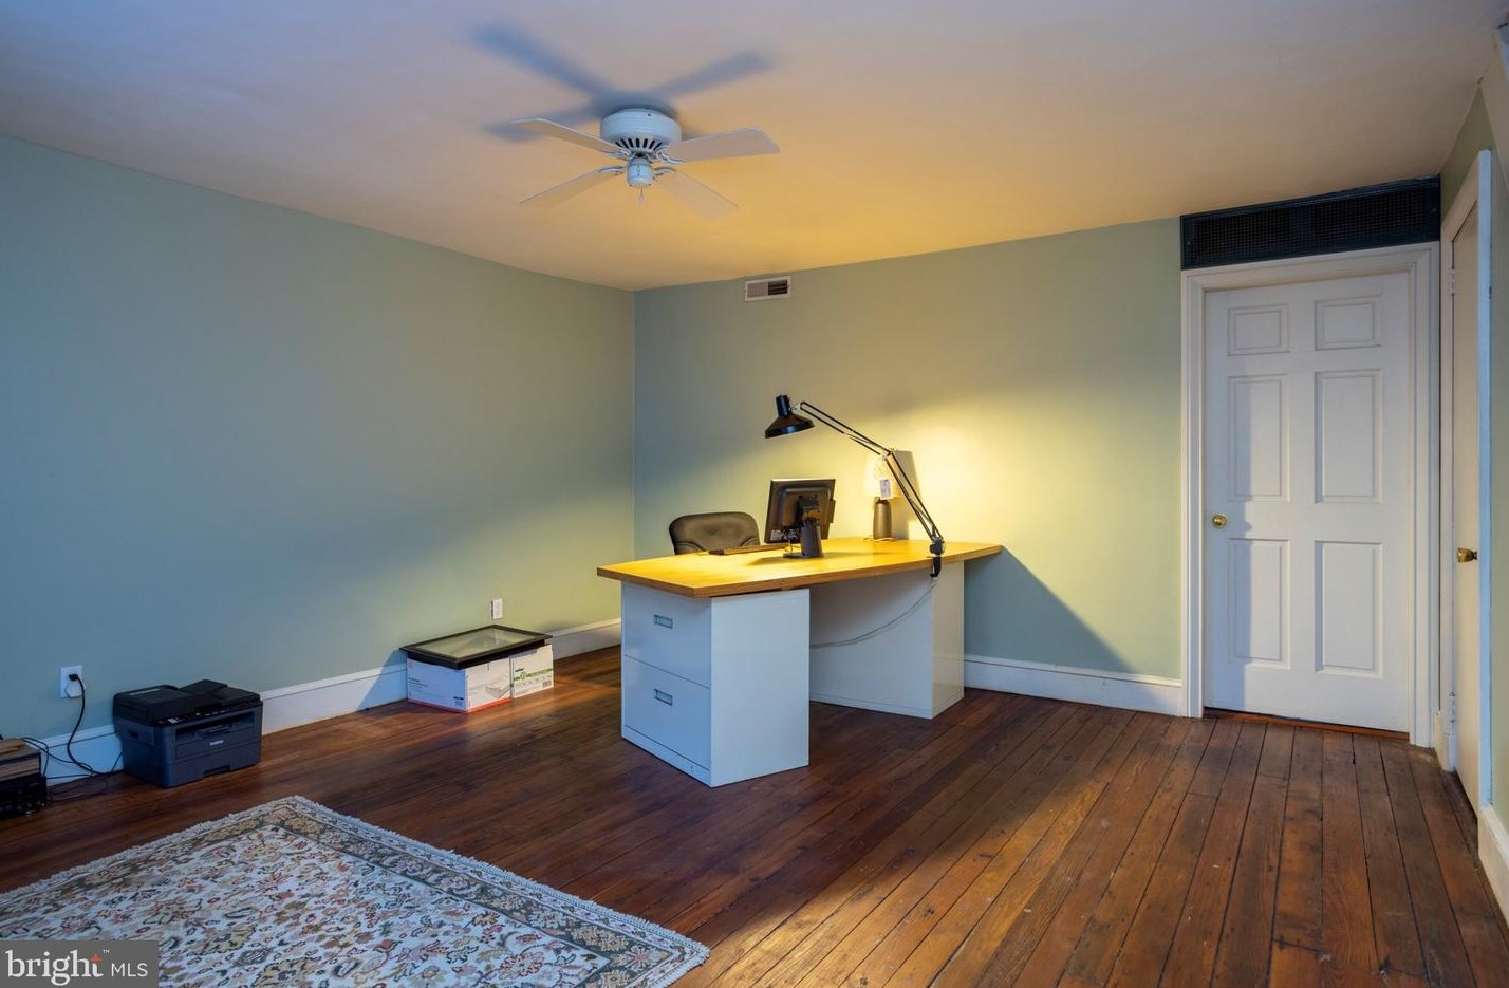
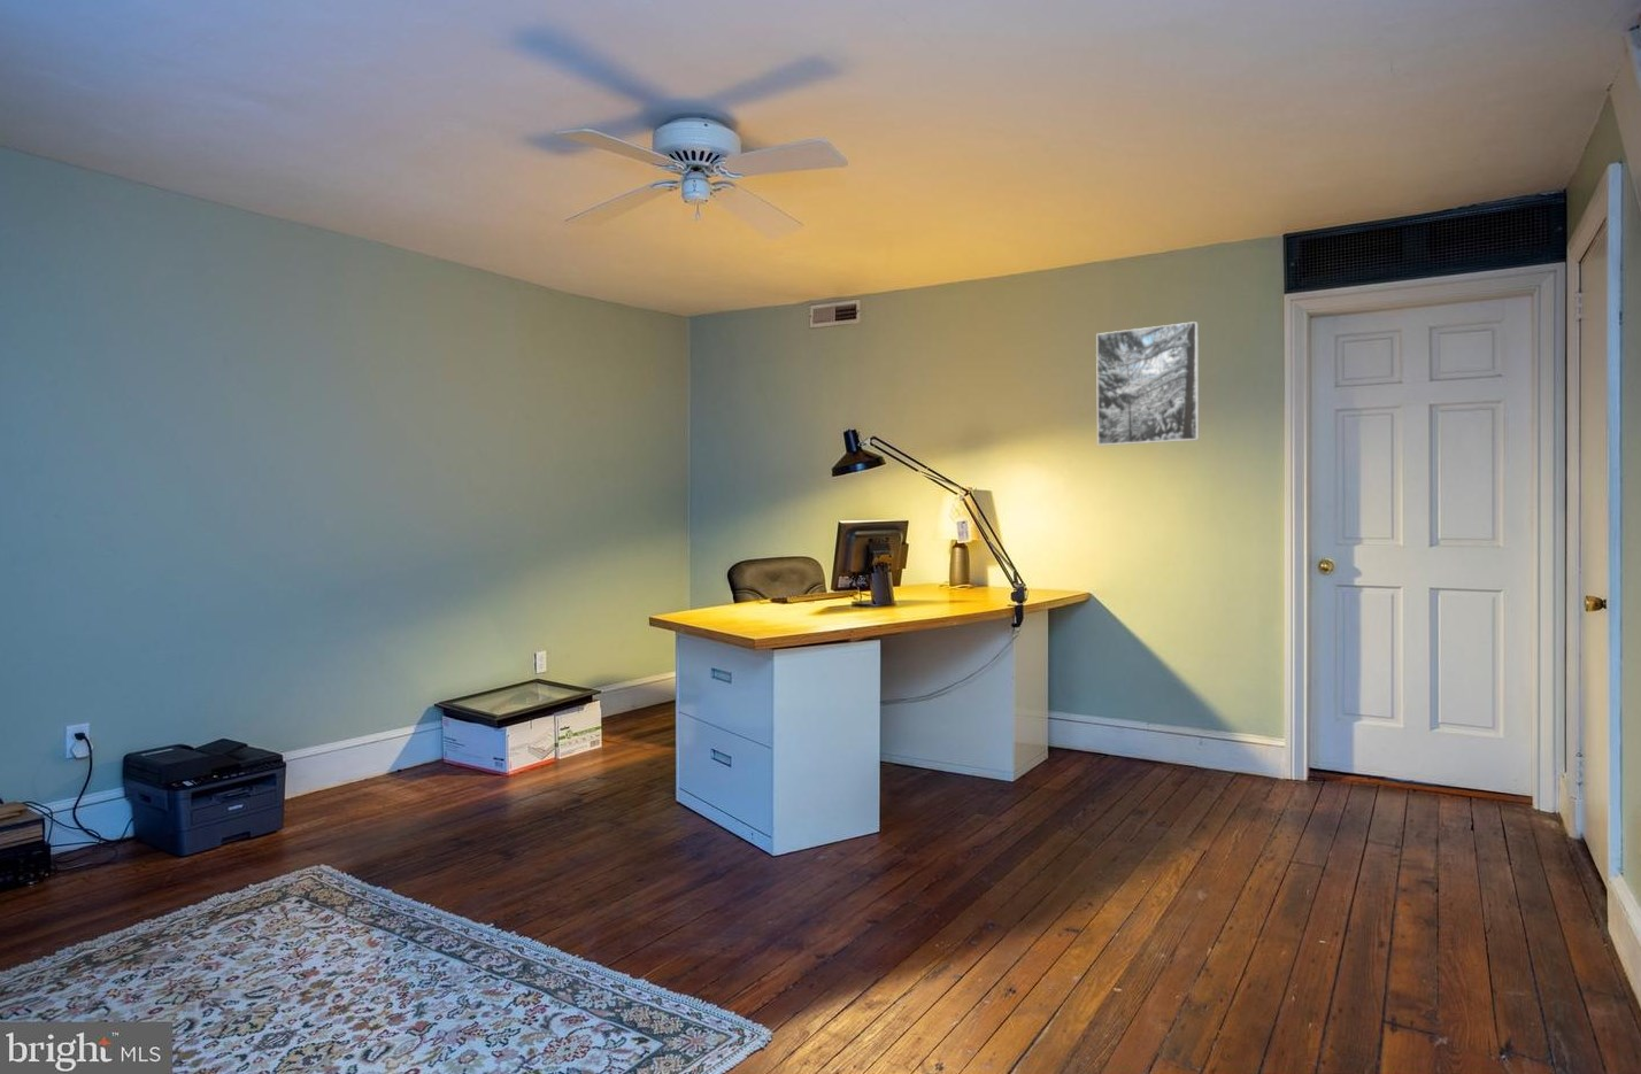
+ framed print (1146, 385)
